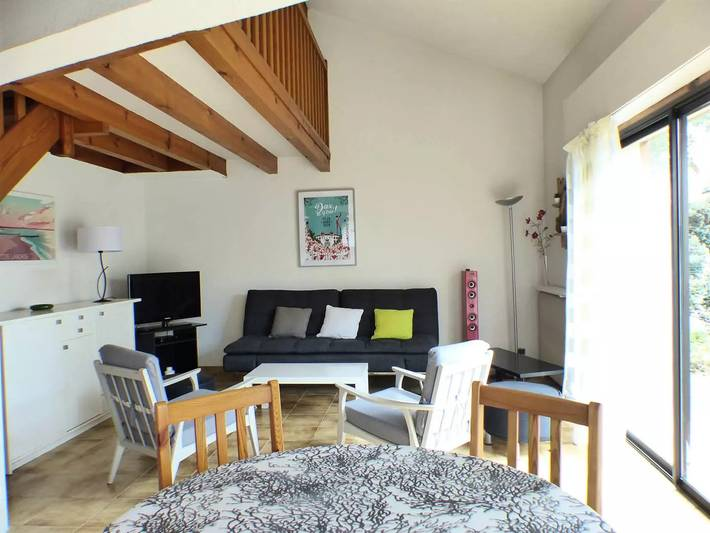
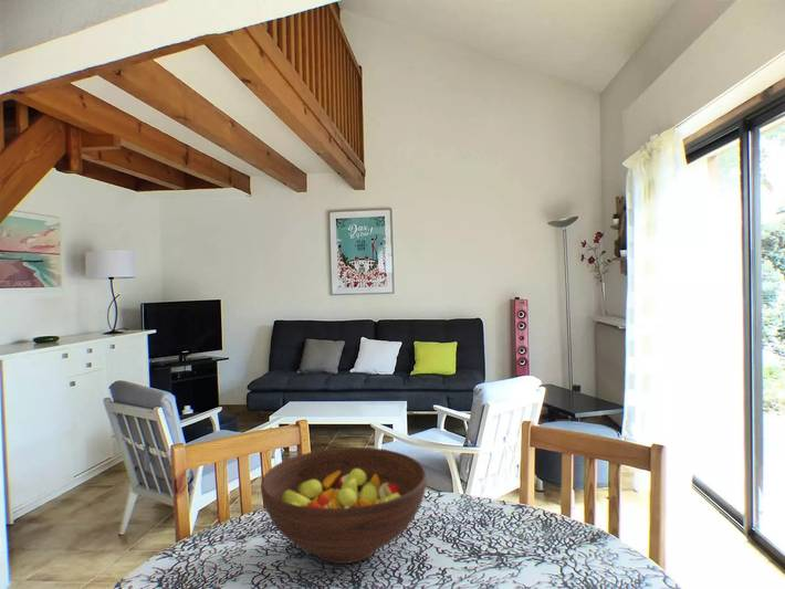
+ fruit bowl (345, 511)
